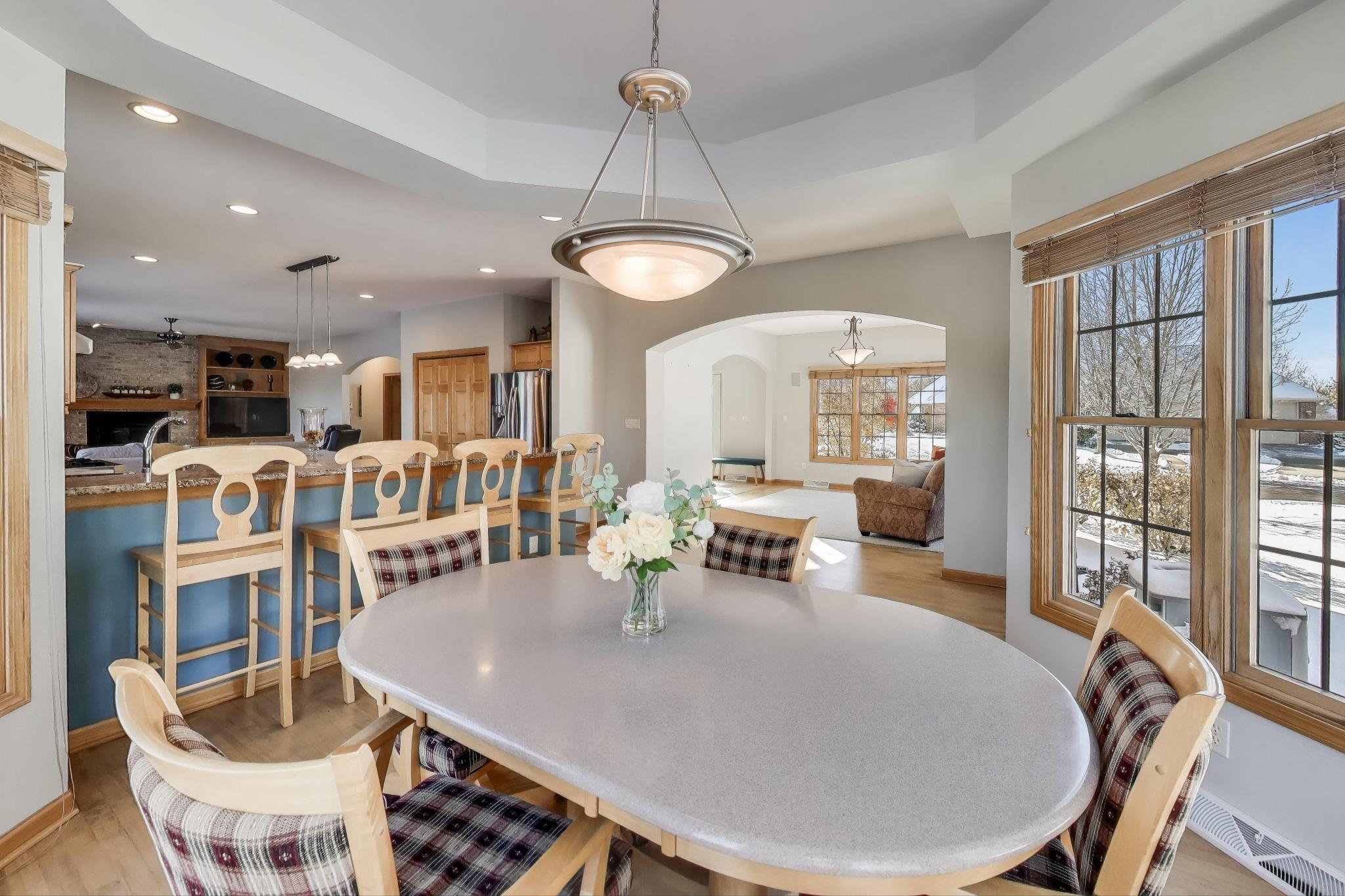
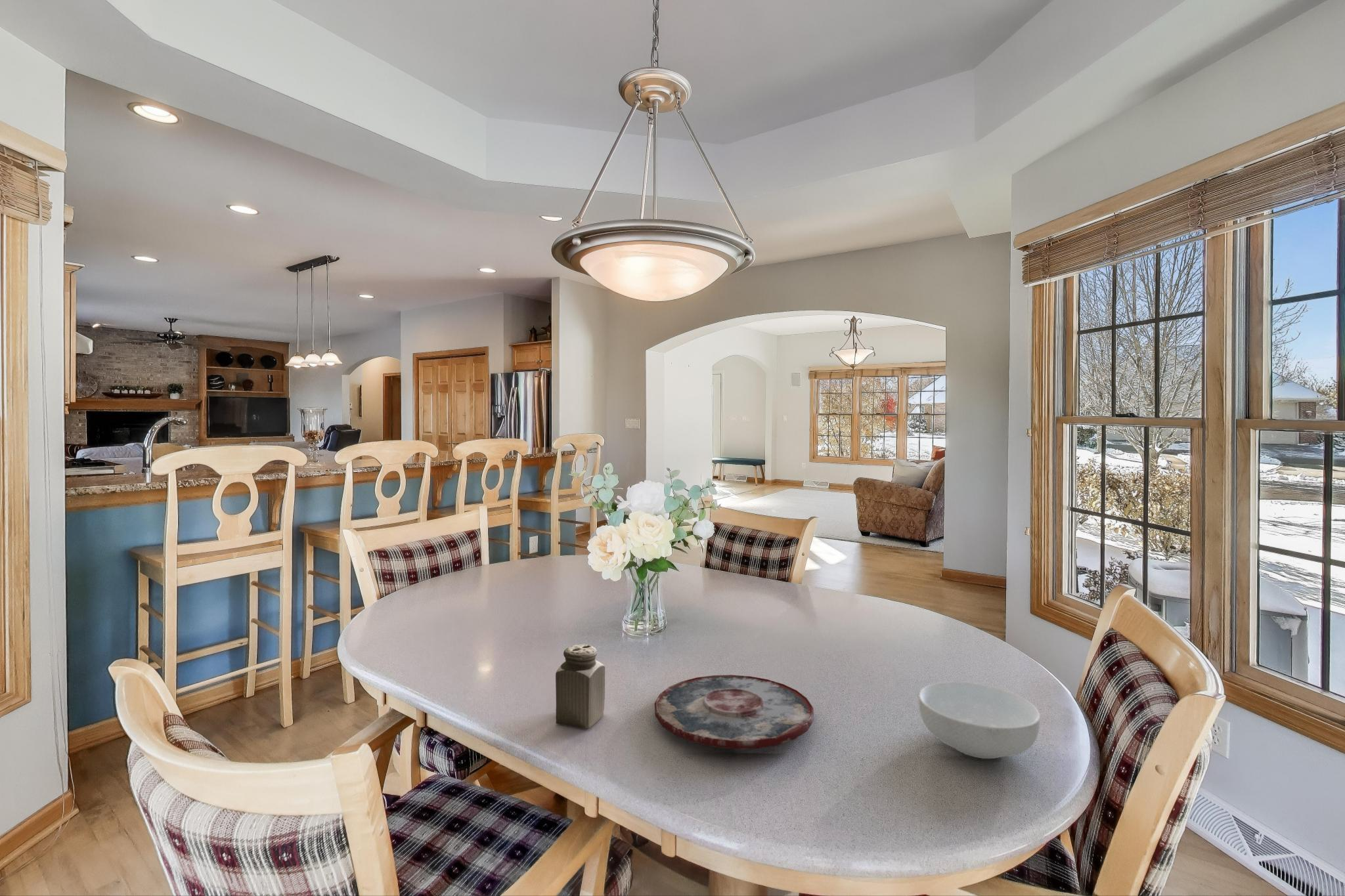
+ salt shaker (581, 683)
+ plate (733, 708)
+ cereal bowl (977, 724)
